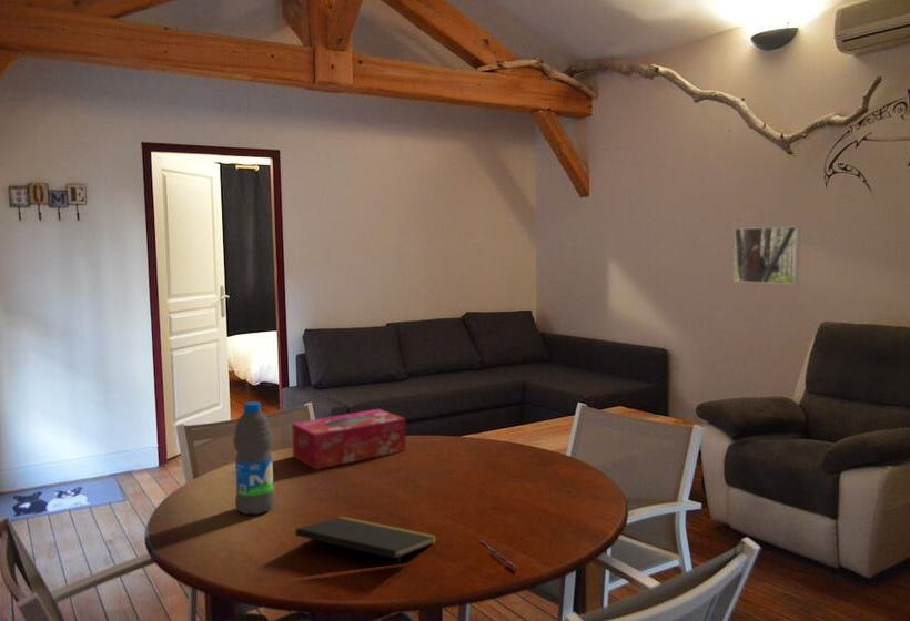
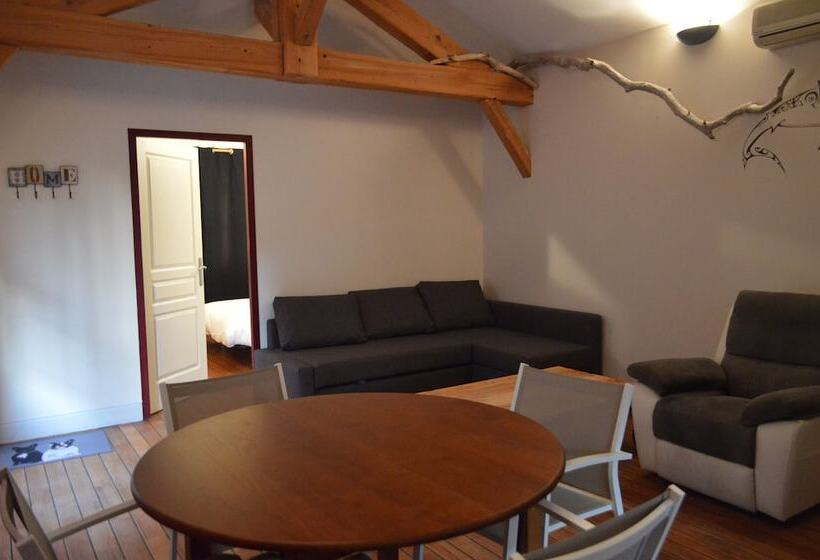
- notepad (367, 535)
- pen (497, 554)
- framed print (765, 255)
- water bottle (253, 456)
- tissue box (350, 437)
